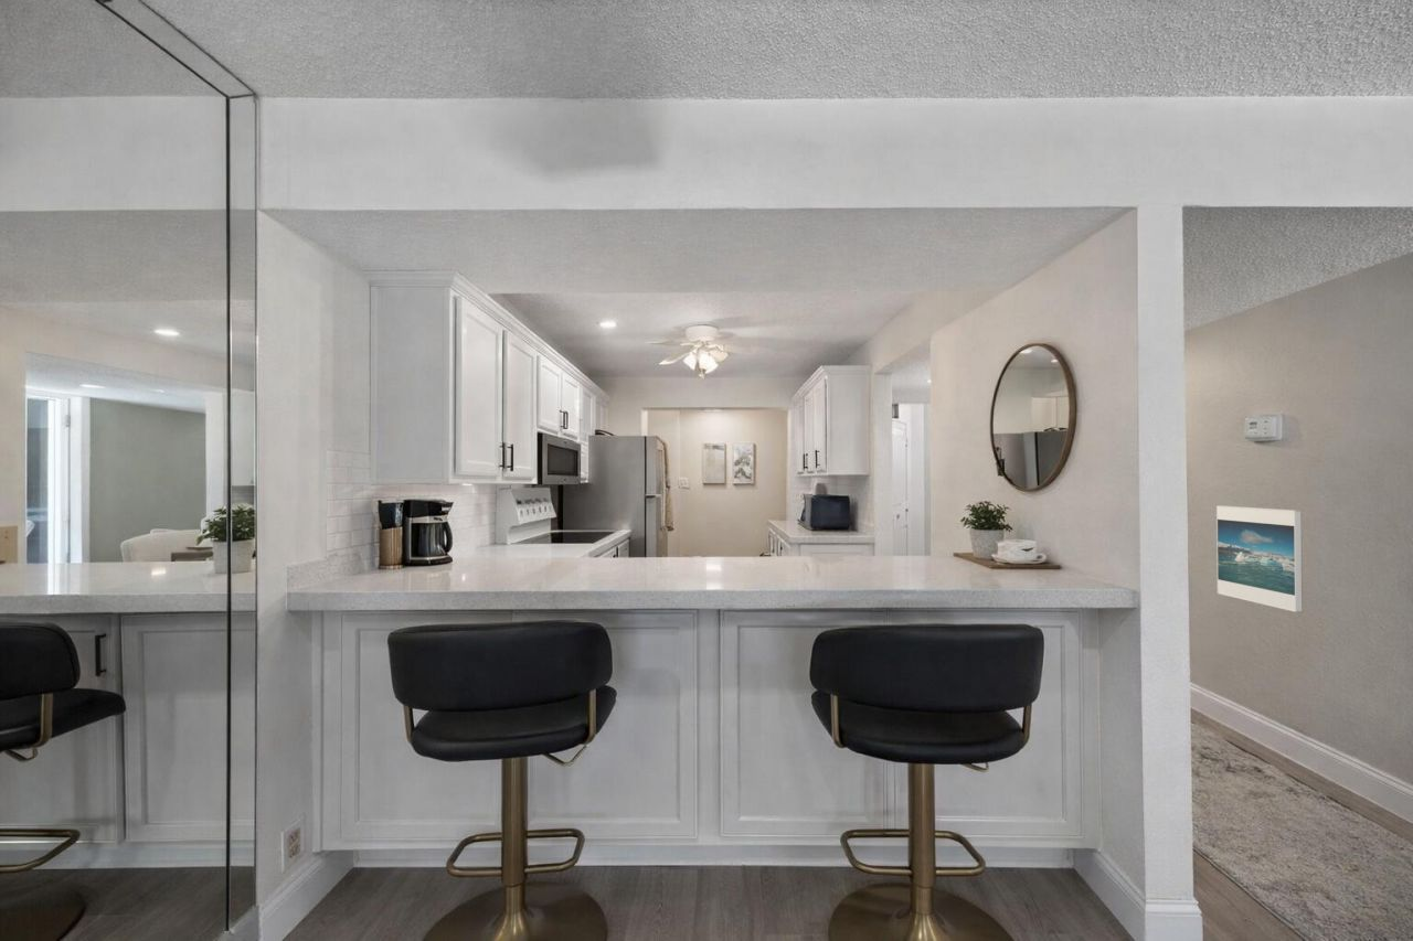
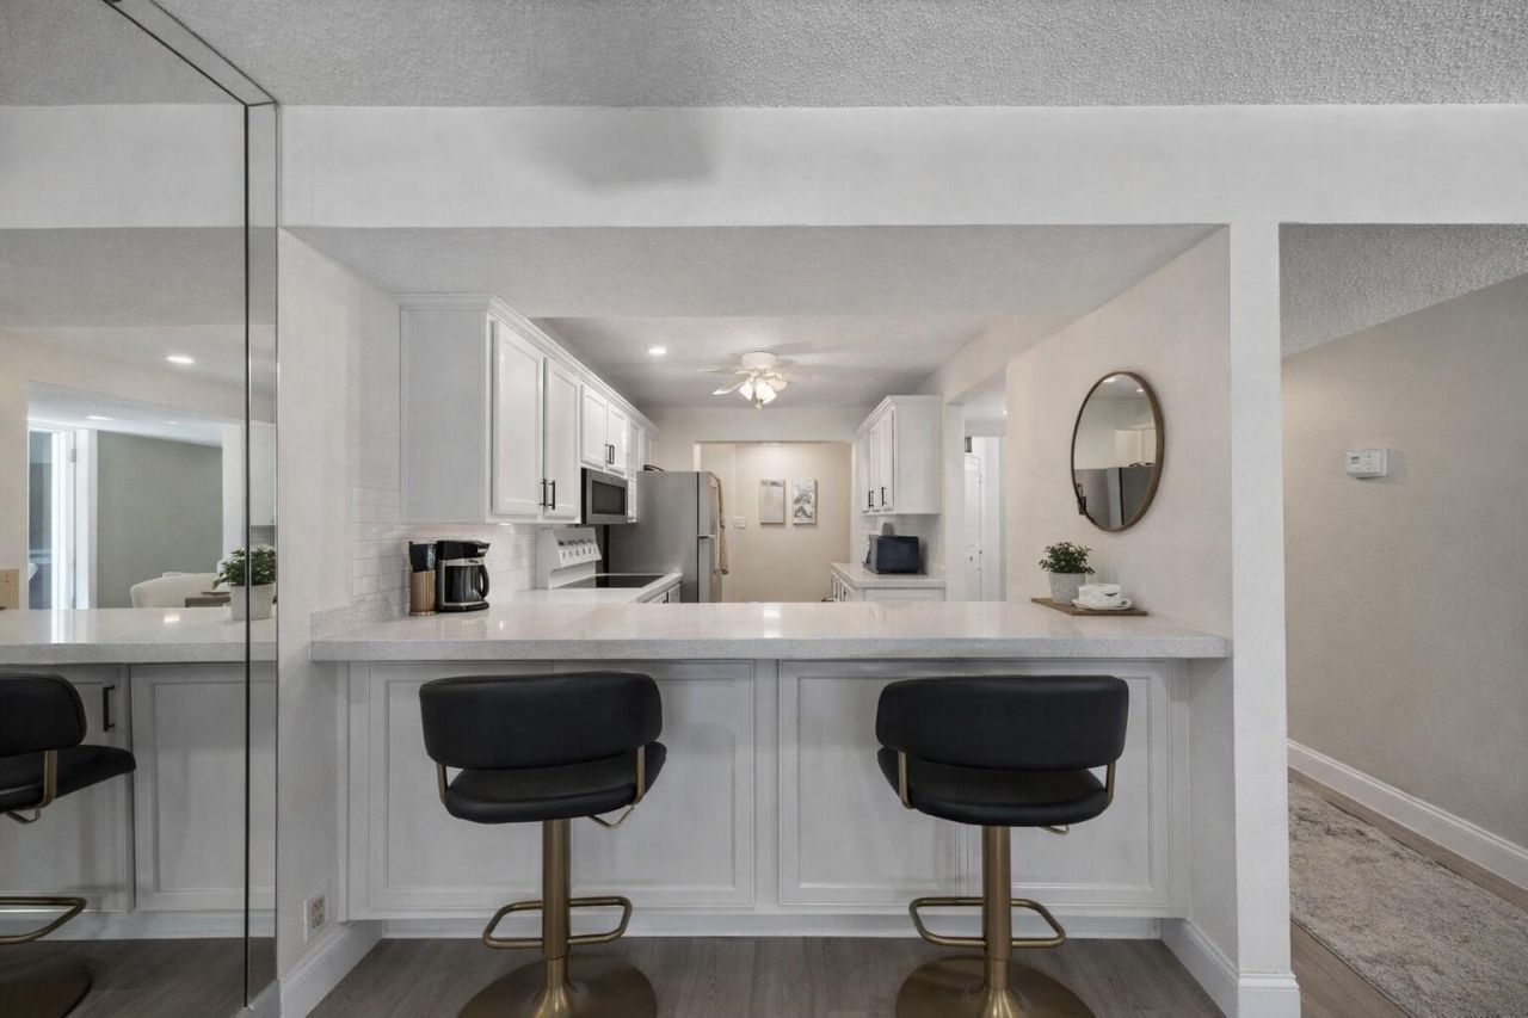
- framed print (1256, 555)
